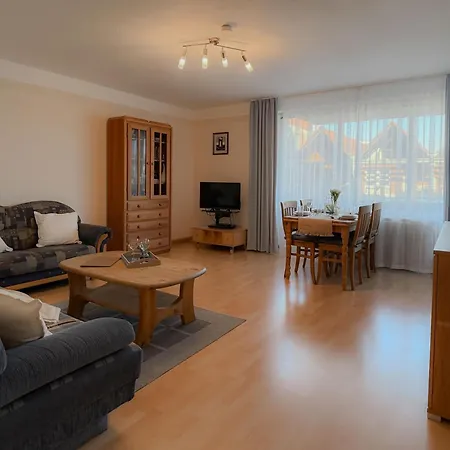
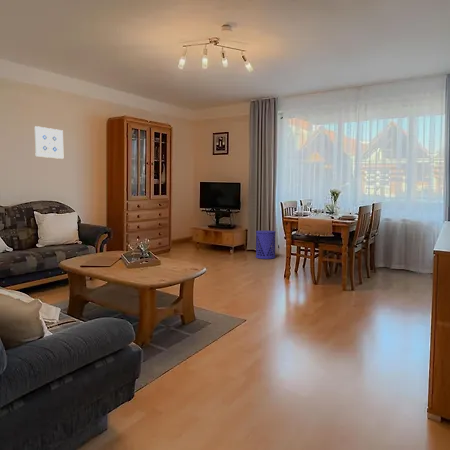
+ waste bin (265, 244)
+ wall art (49, 143)
